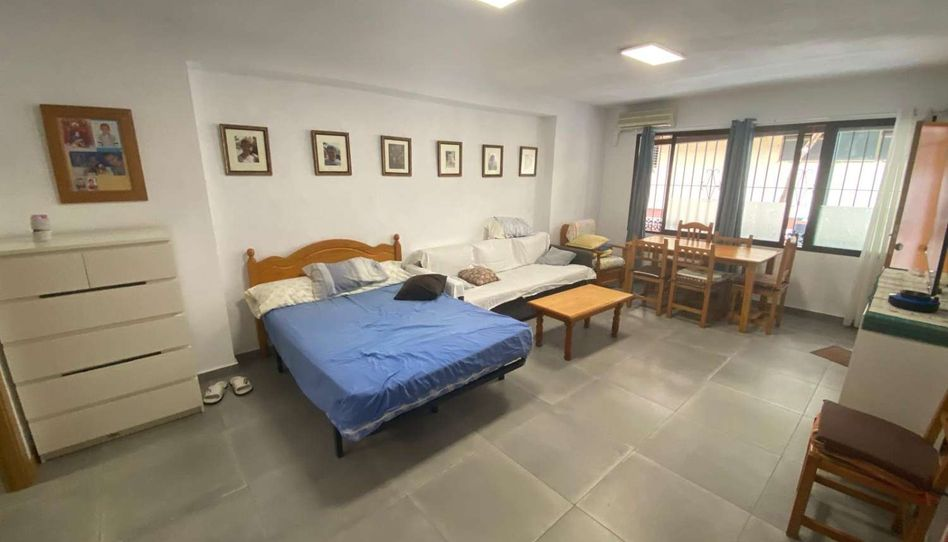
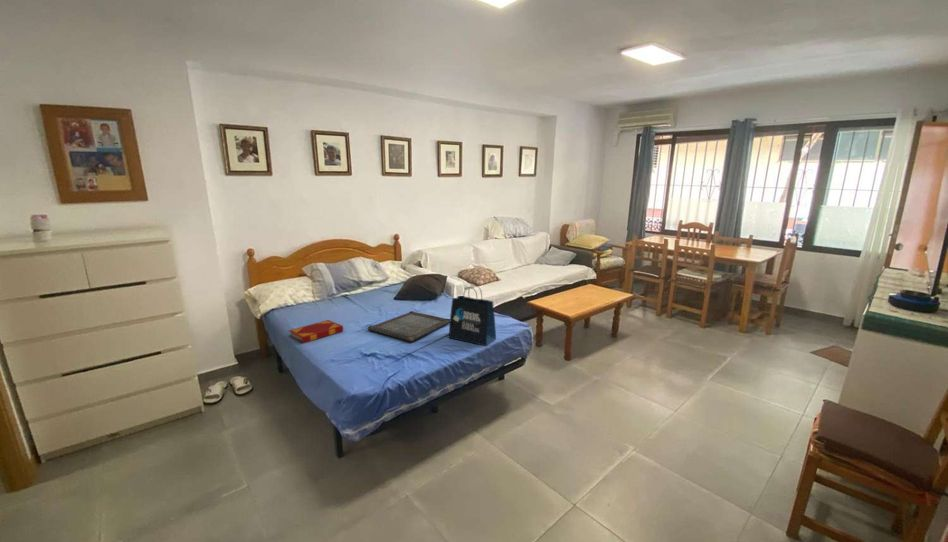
+ serving tray (411, 324)
+ hardback book (316, 330)
+ tote bag (472, 313)
